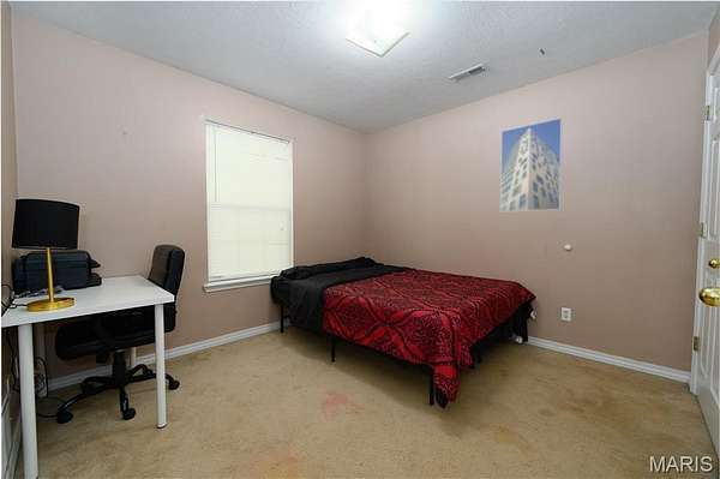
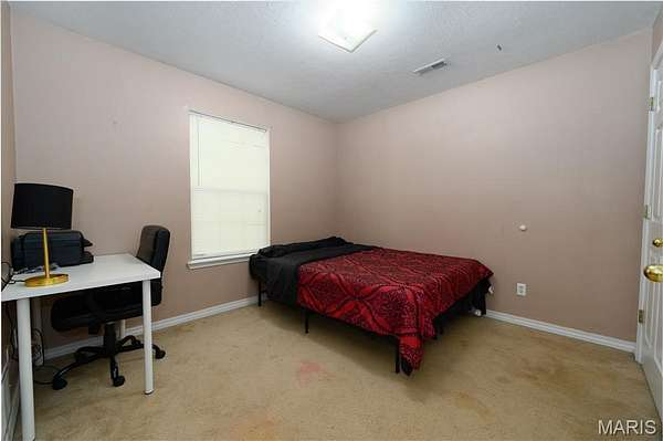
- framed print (529, 168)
